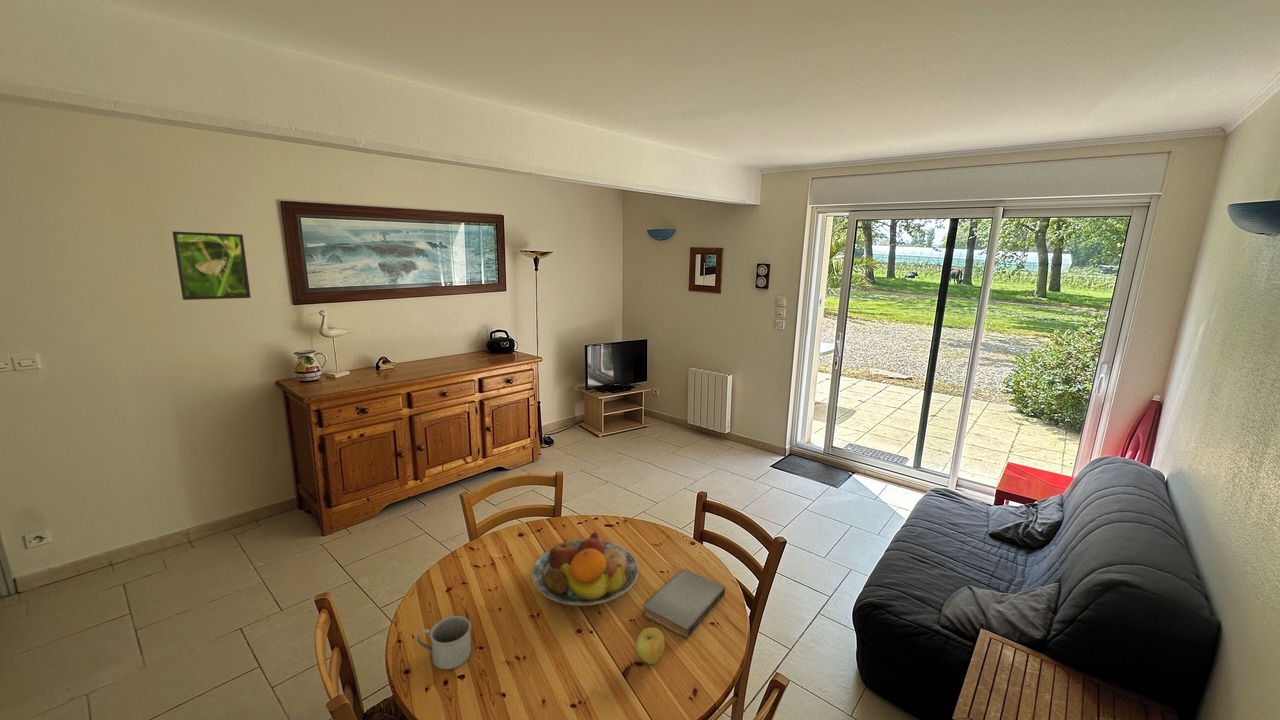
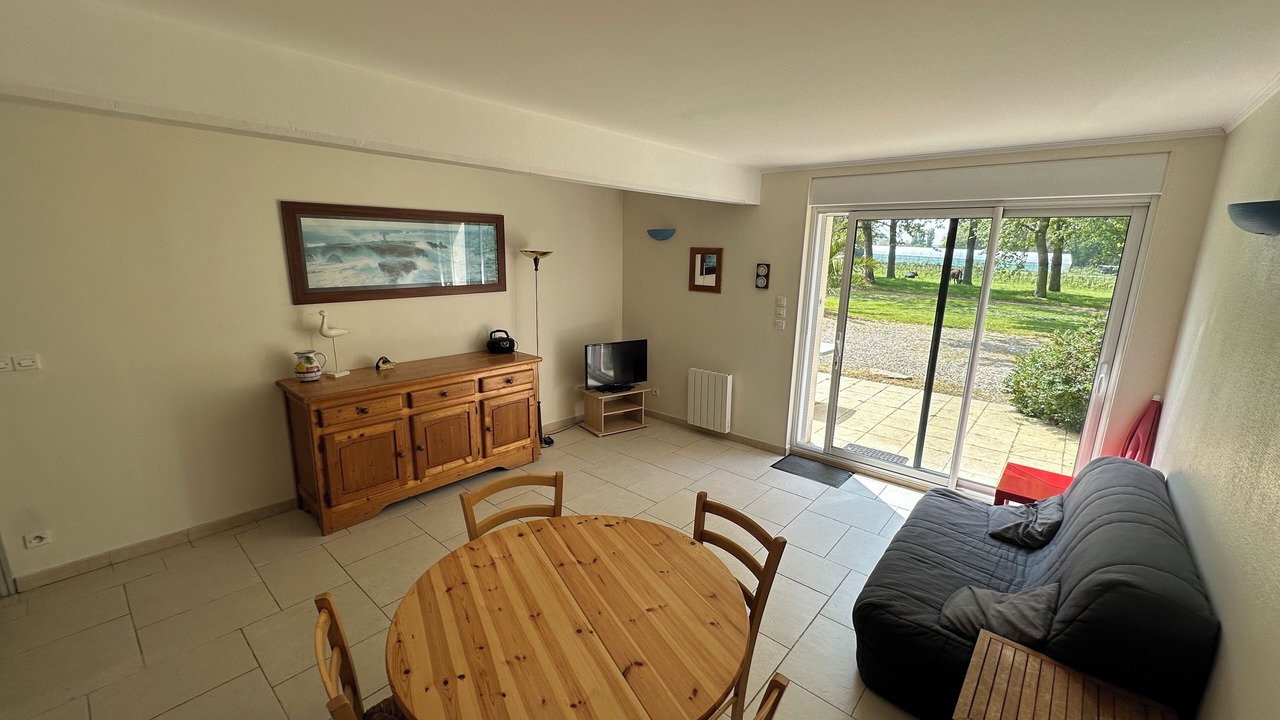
- book (684, 600)
- fruit bowl (585, 564)
- mug (447, 642)
- apple (650, 646)
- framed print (213, 266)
